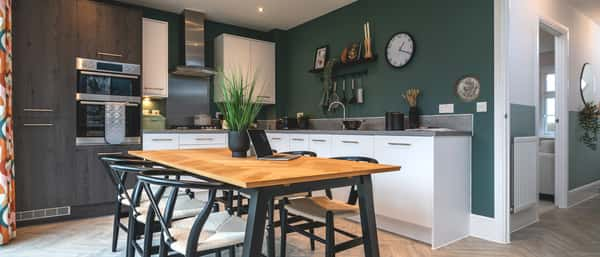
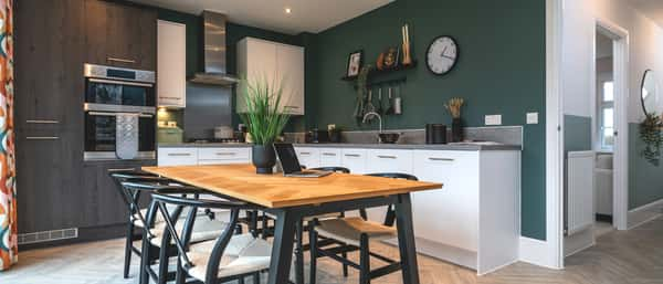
- decorative plate (467, 88)
